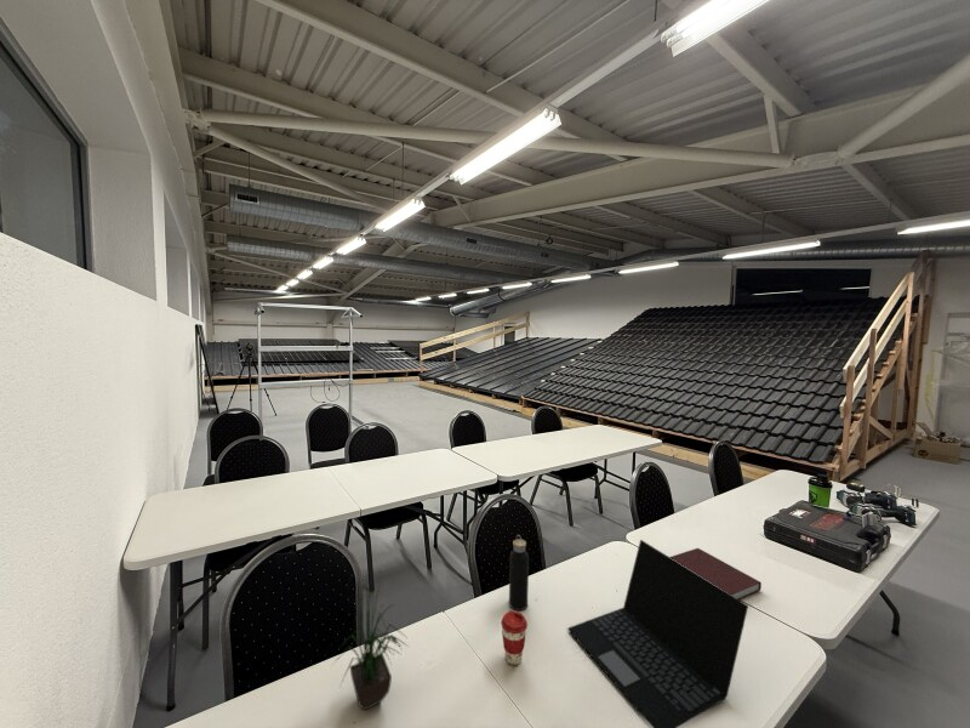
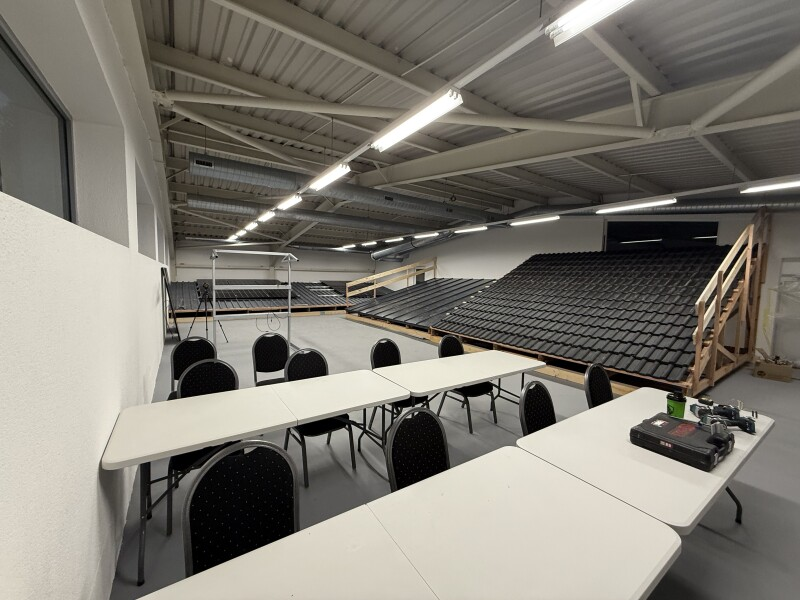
- water bottle (519, 569)
- potted plant (373, 635)
- coffee cup (513, 638)
- notebook (711, 573)
- laptop (649, 619)
